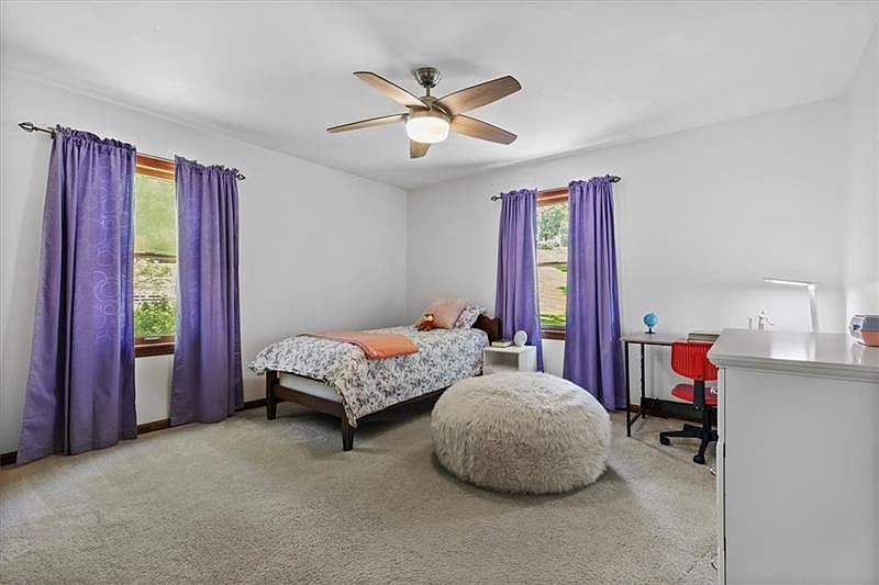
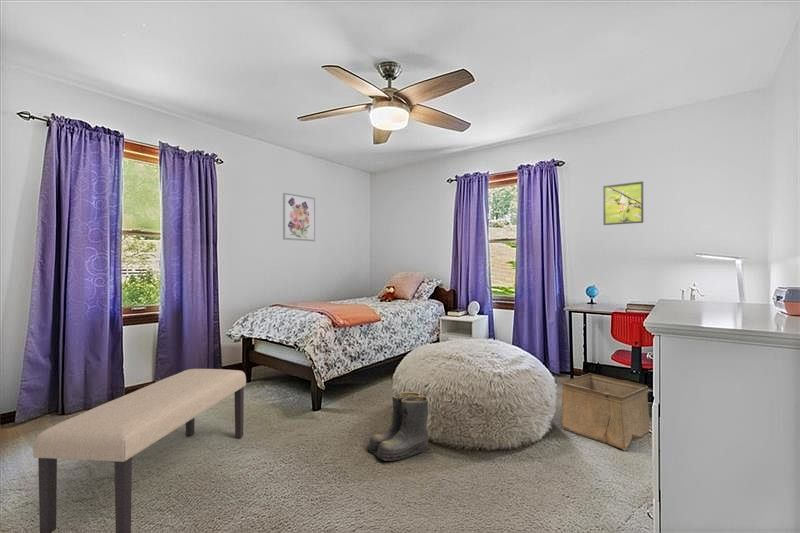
+ boots (398, 423)
+ bench (164, 432)
+ storage bin (605, 407)
+ wall art (299, 217)
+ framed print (622, 203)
